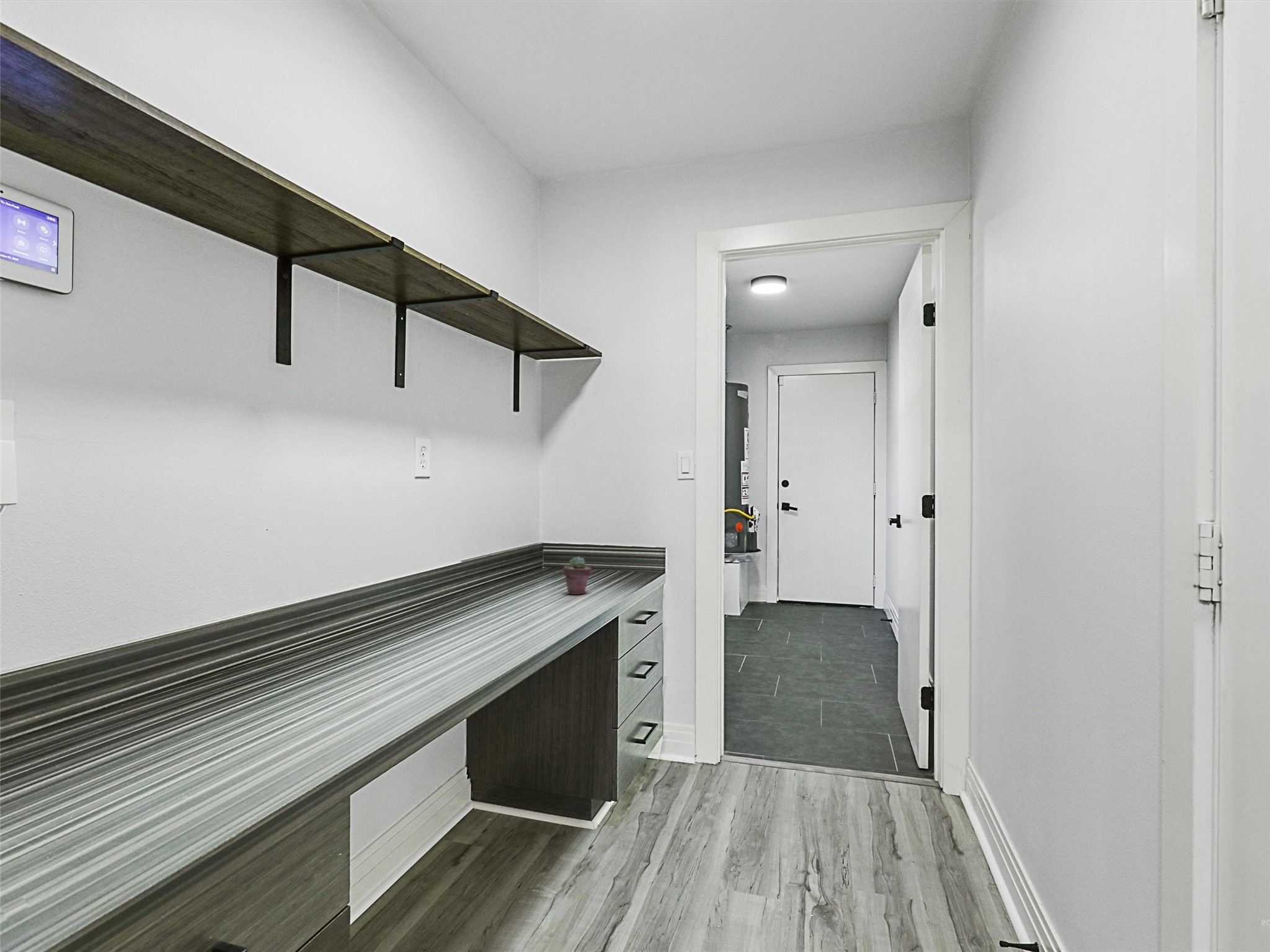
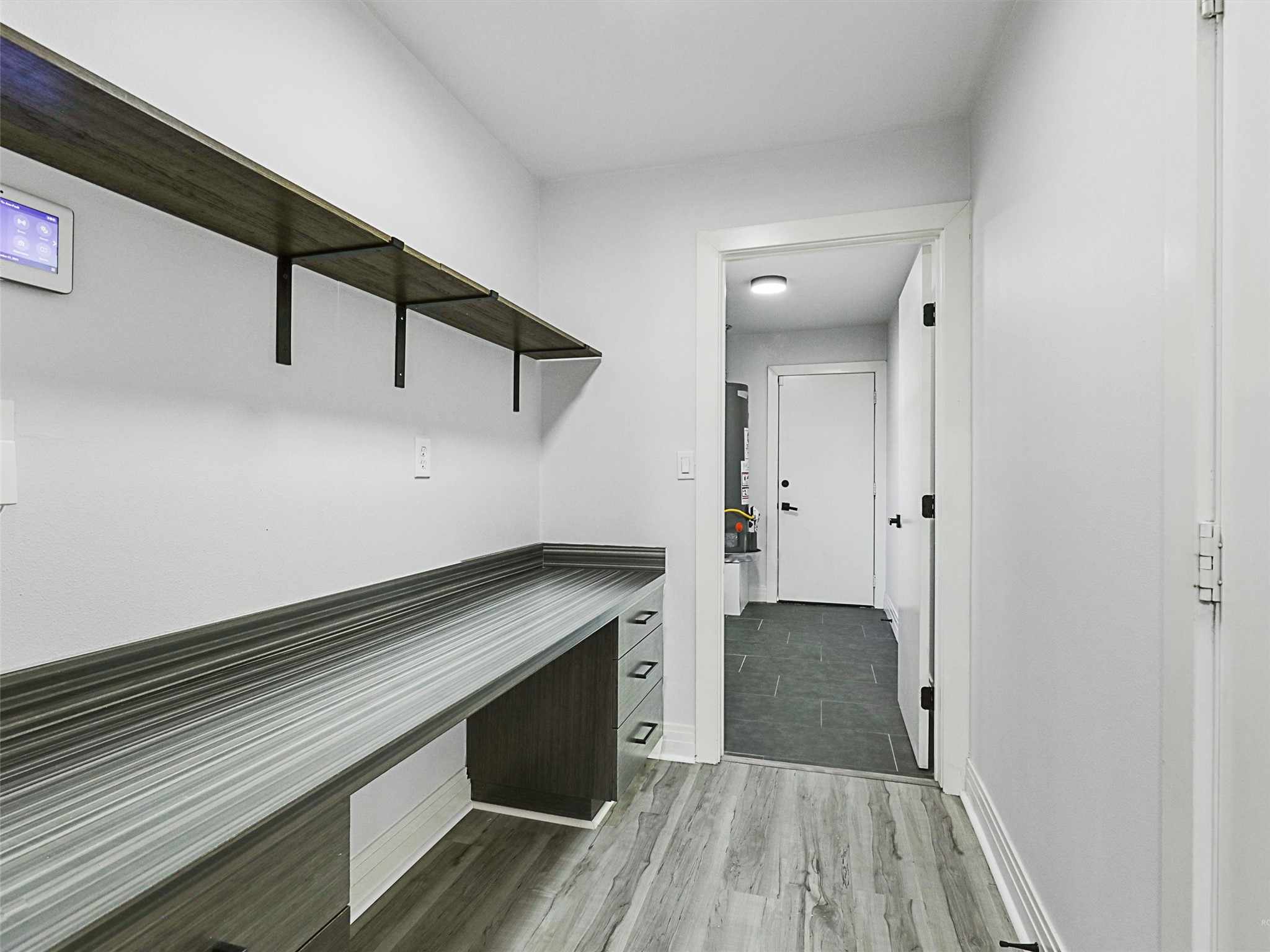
- potted succulent (577, 575)
